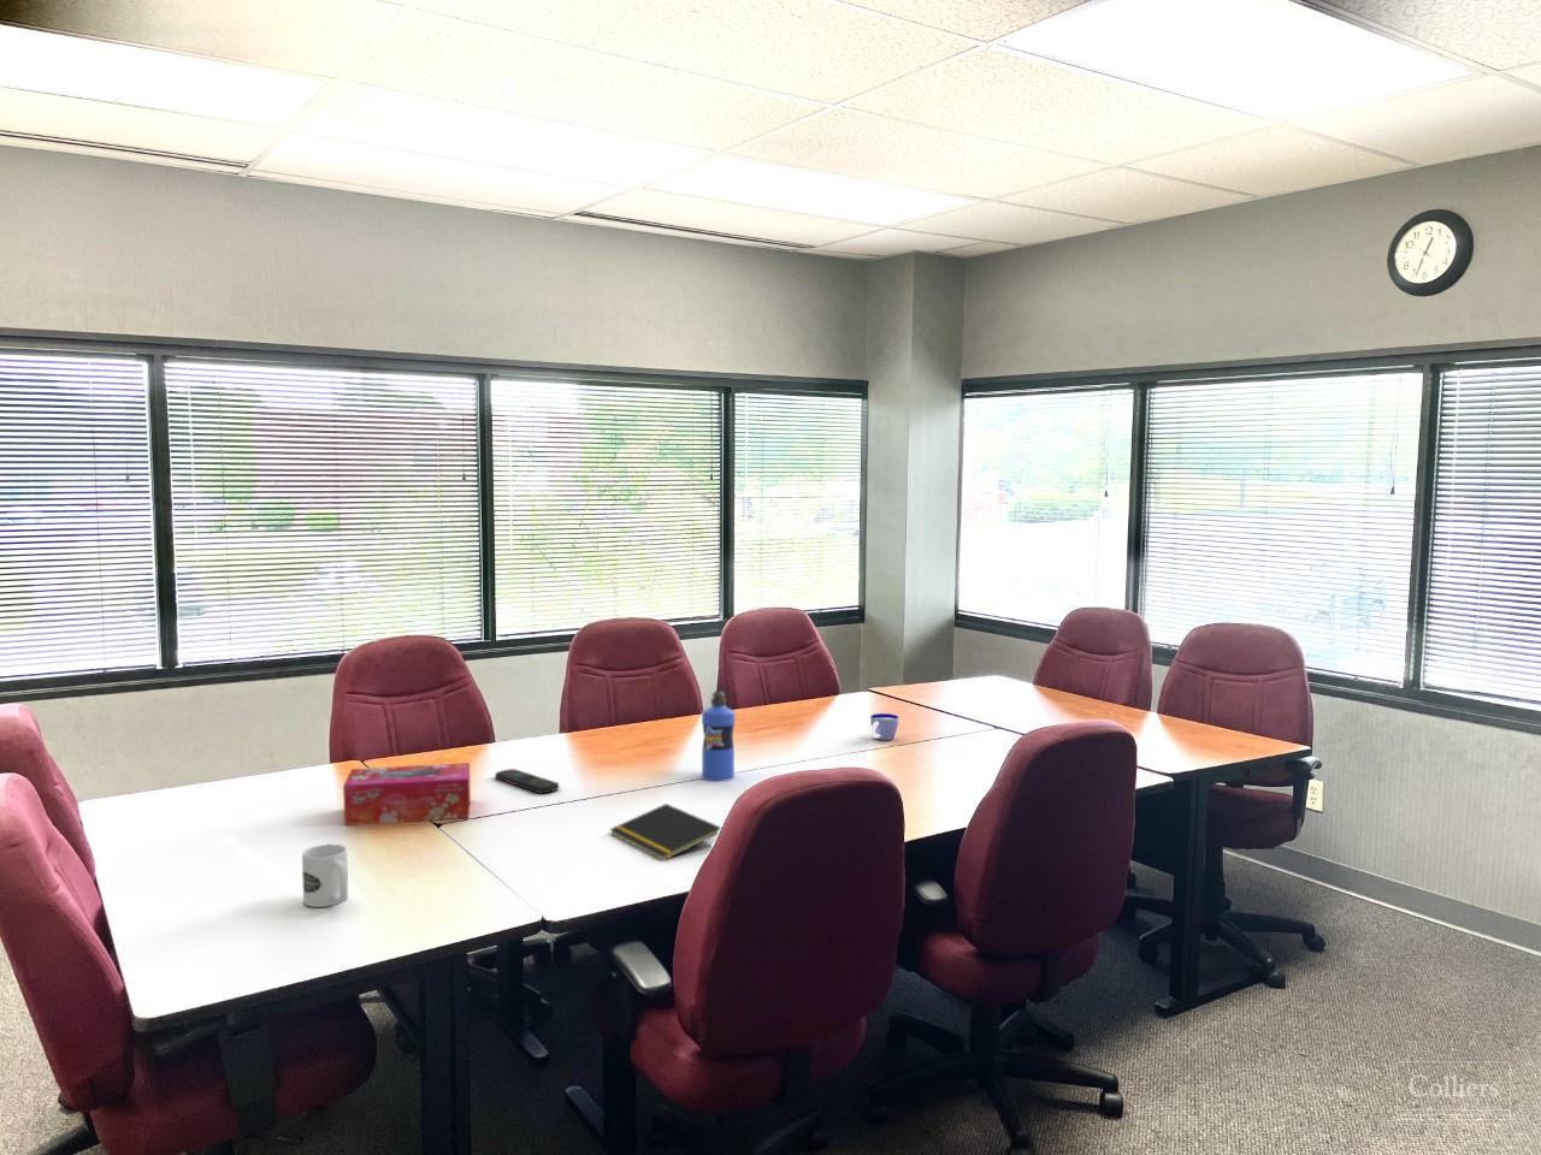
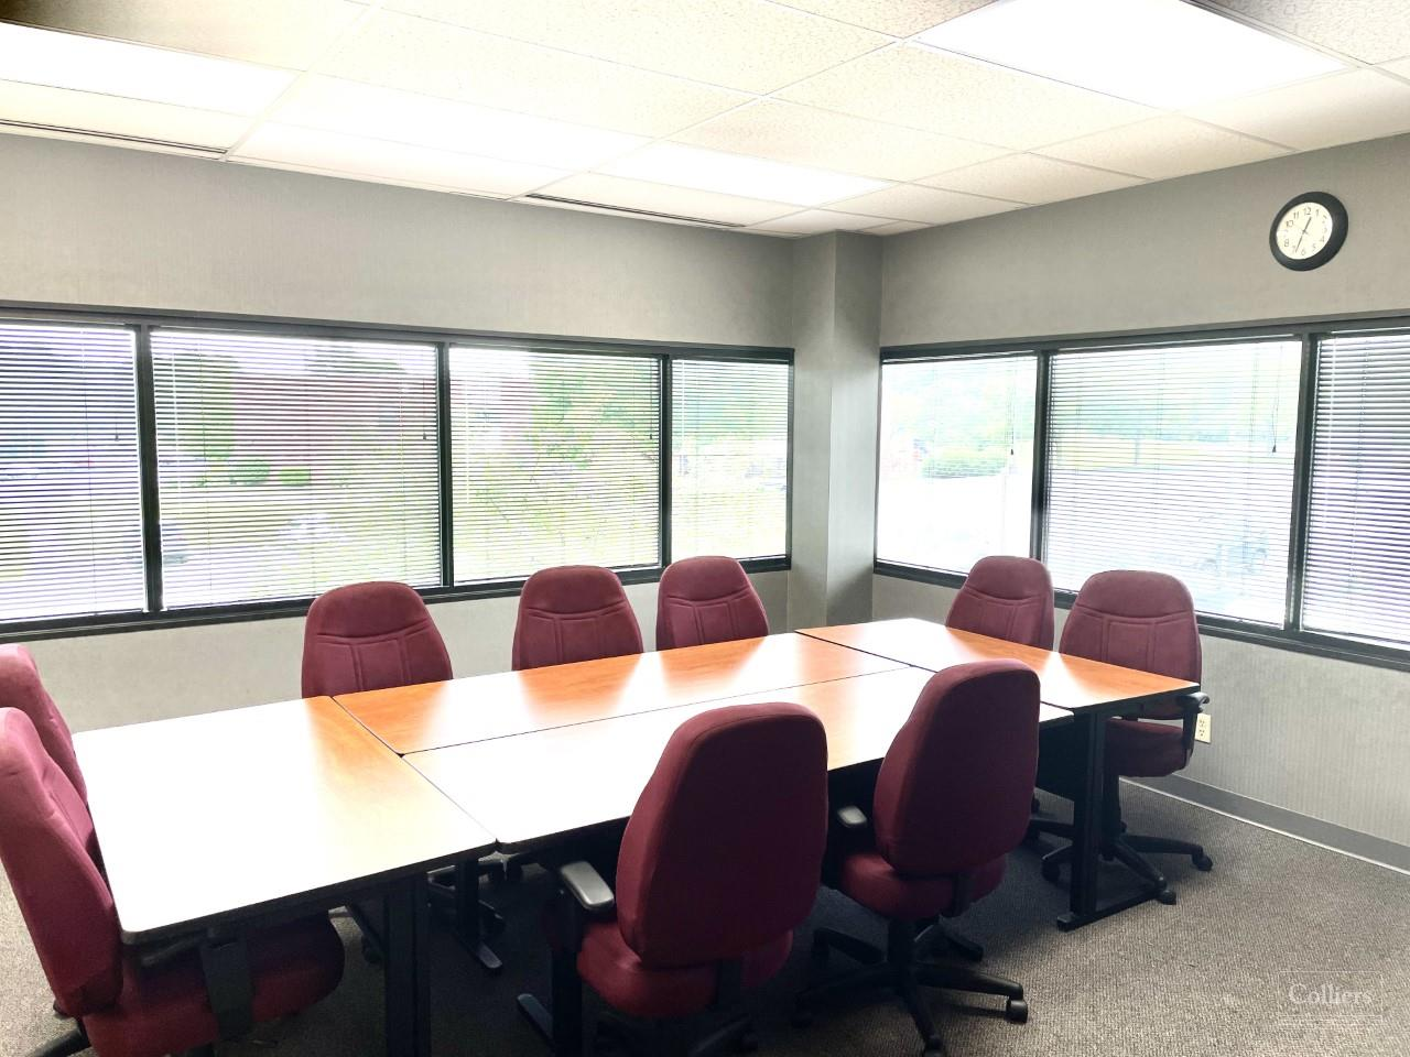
- mug (329, 877)
- remote control (527, 780)
- water bottle (717, 734)
- cup (881, 728)
- tissue box (409, 793)
- notepad (665, 830)
